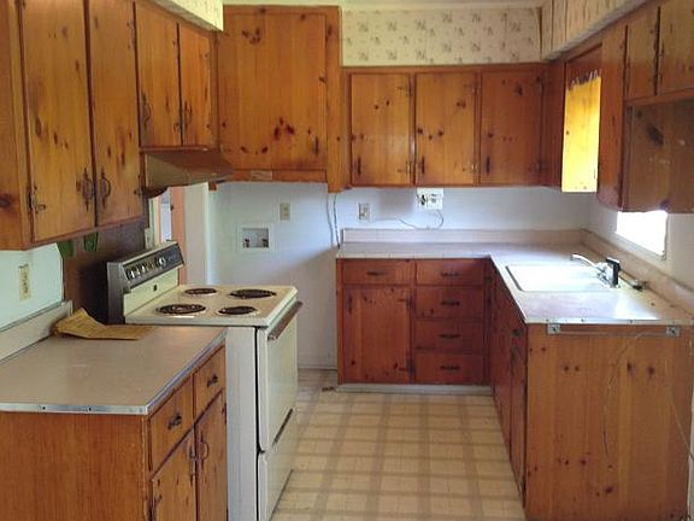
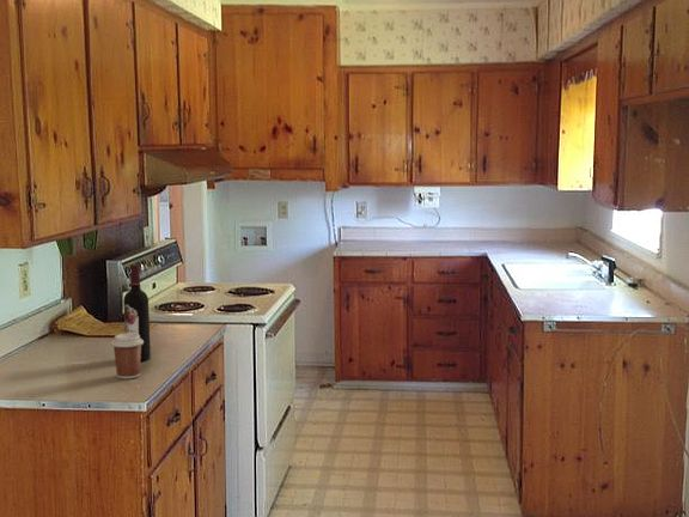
+ wine bottle (136, 311)
+ coffee cup (127, 355)
